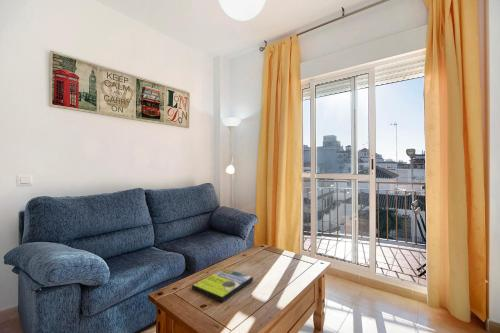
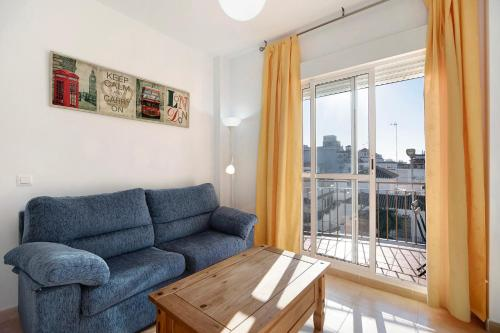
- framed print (223, 282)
